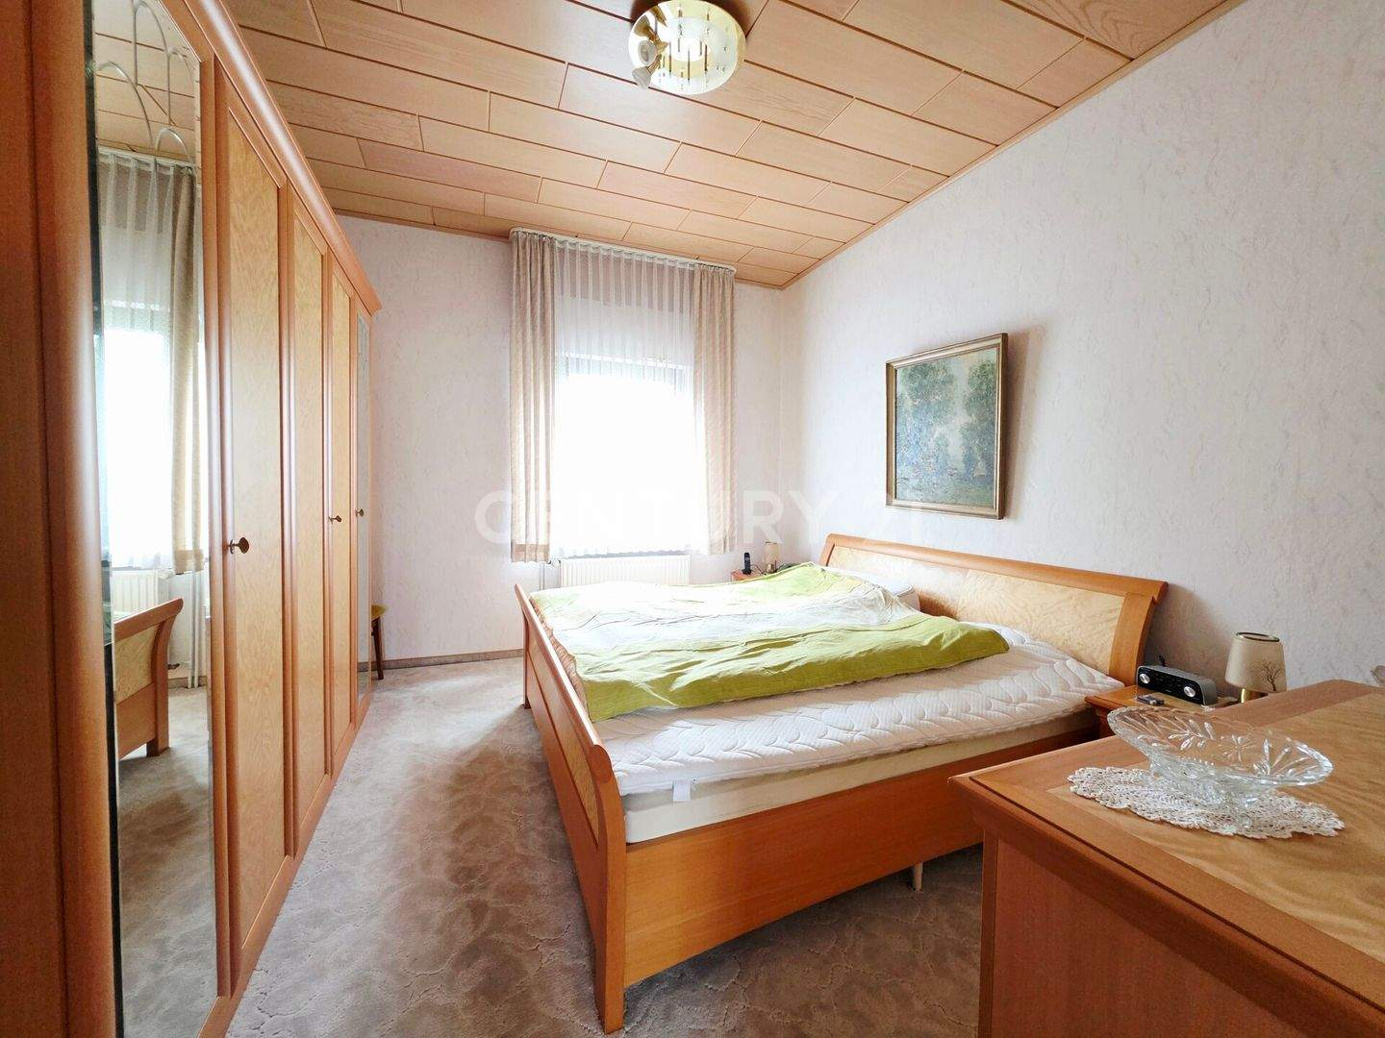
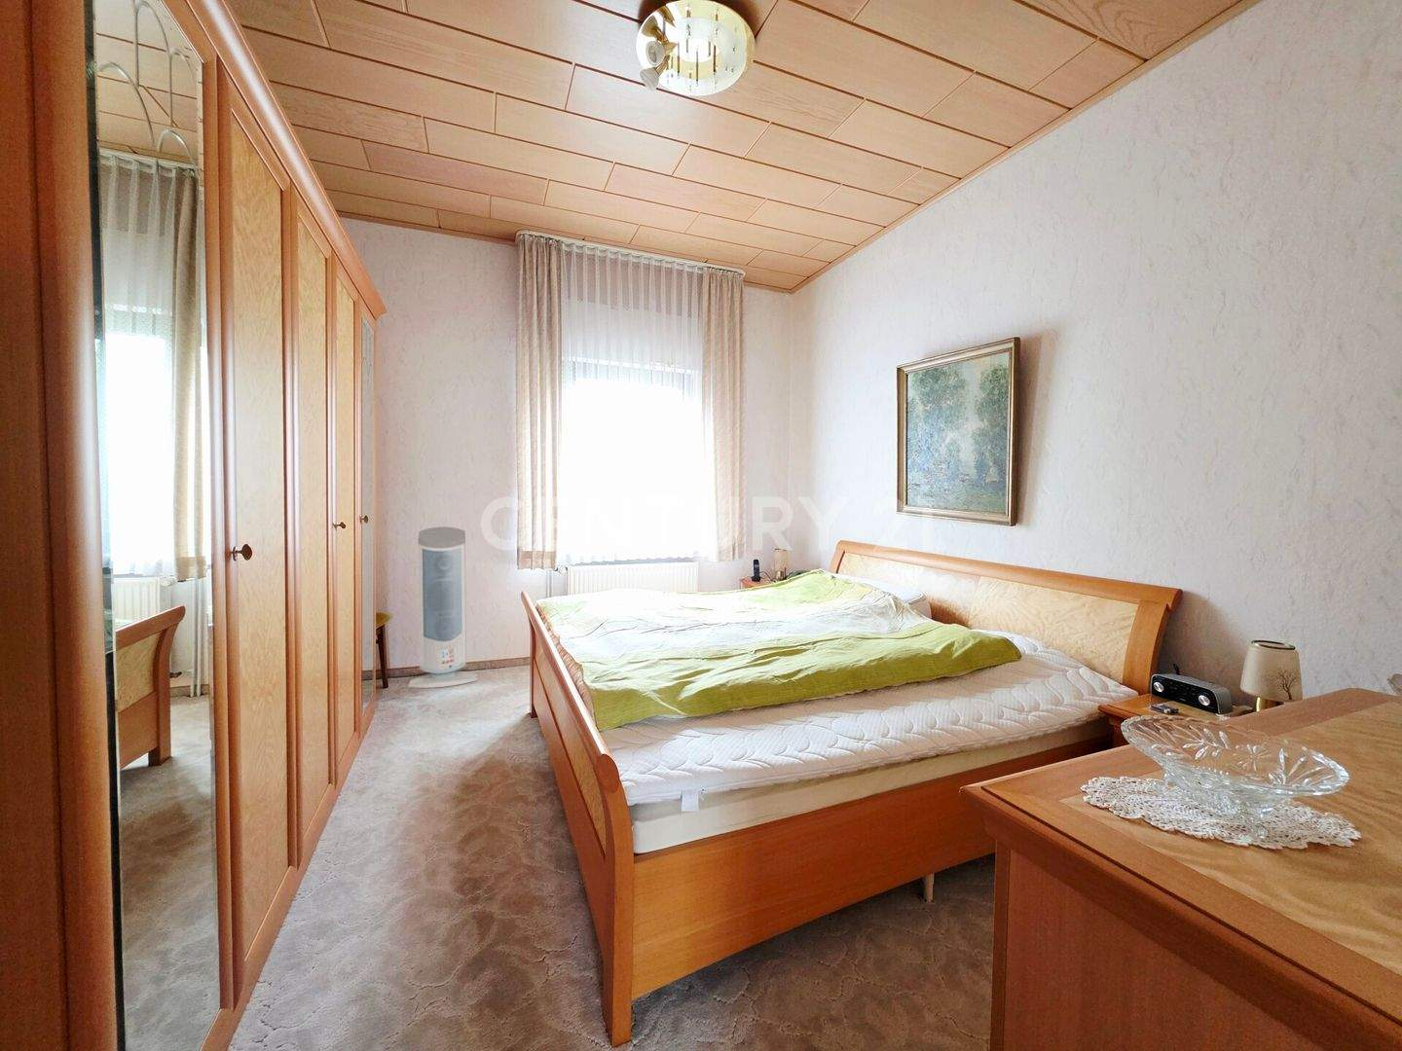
+ air purifier (442, 604)
